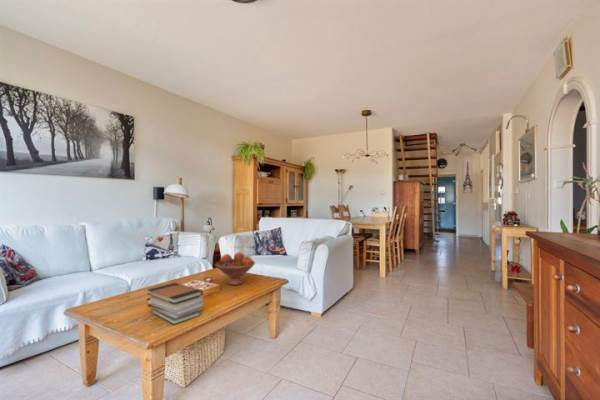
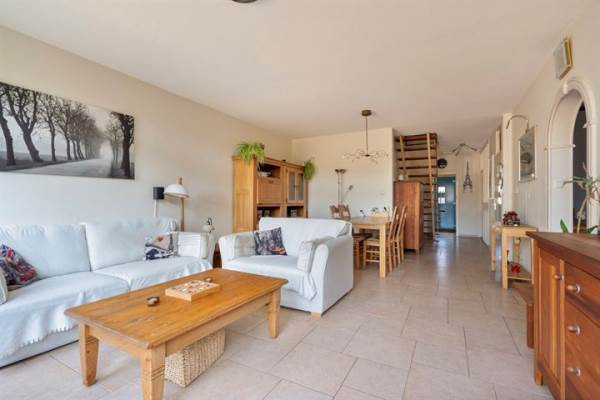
- fruit bowl (235, 269)
- book stack (175, 302)
